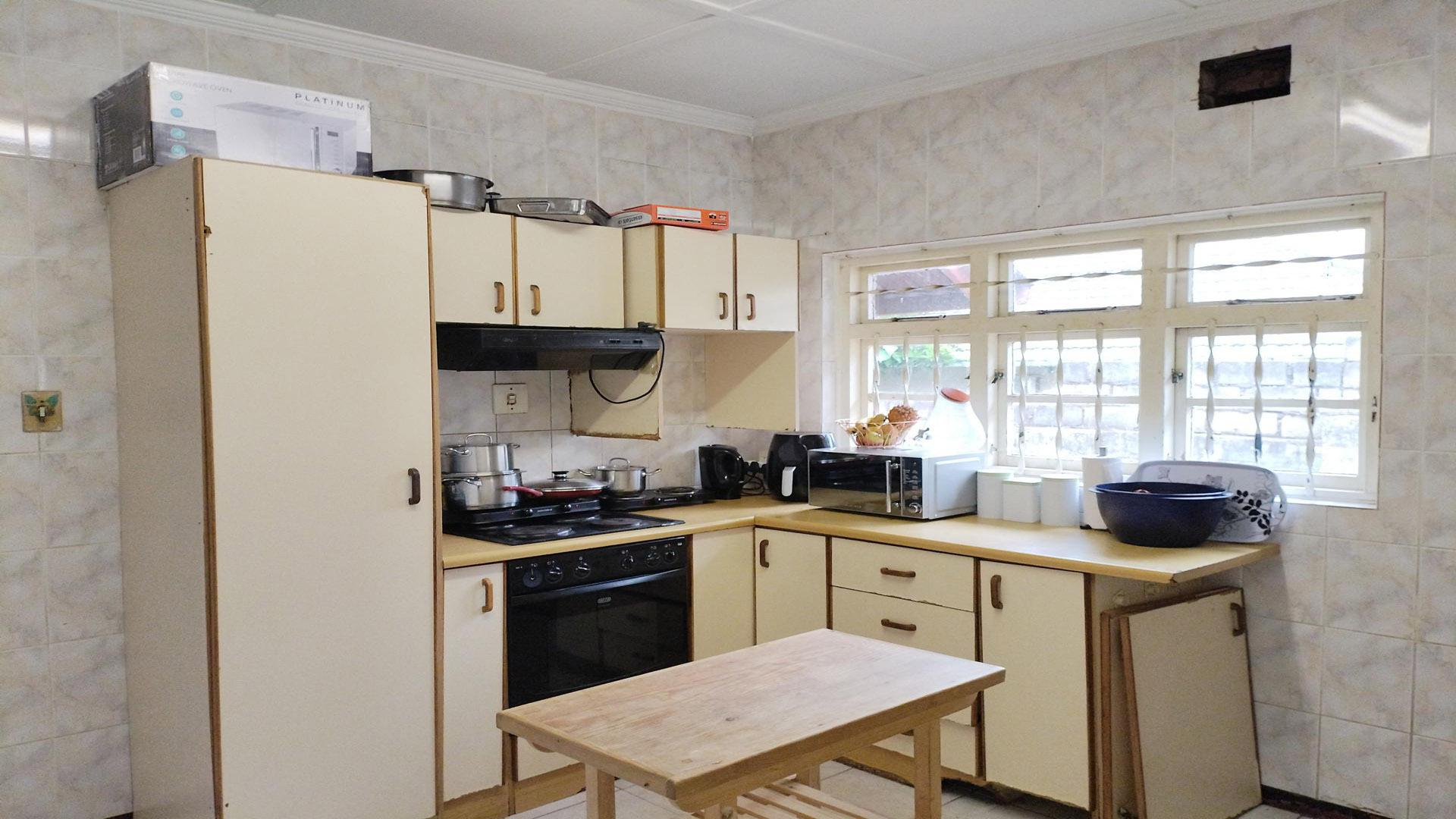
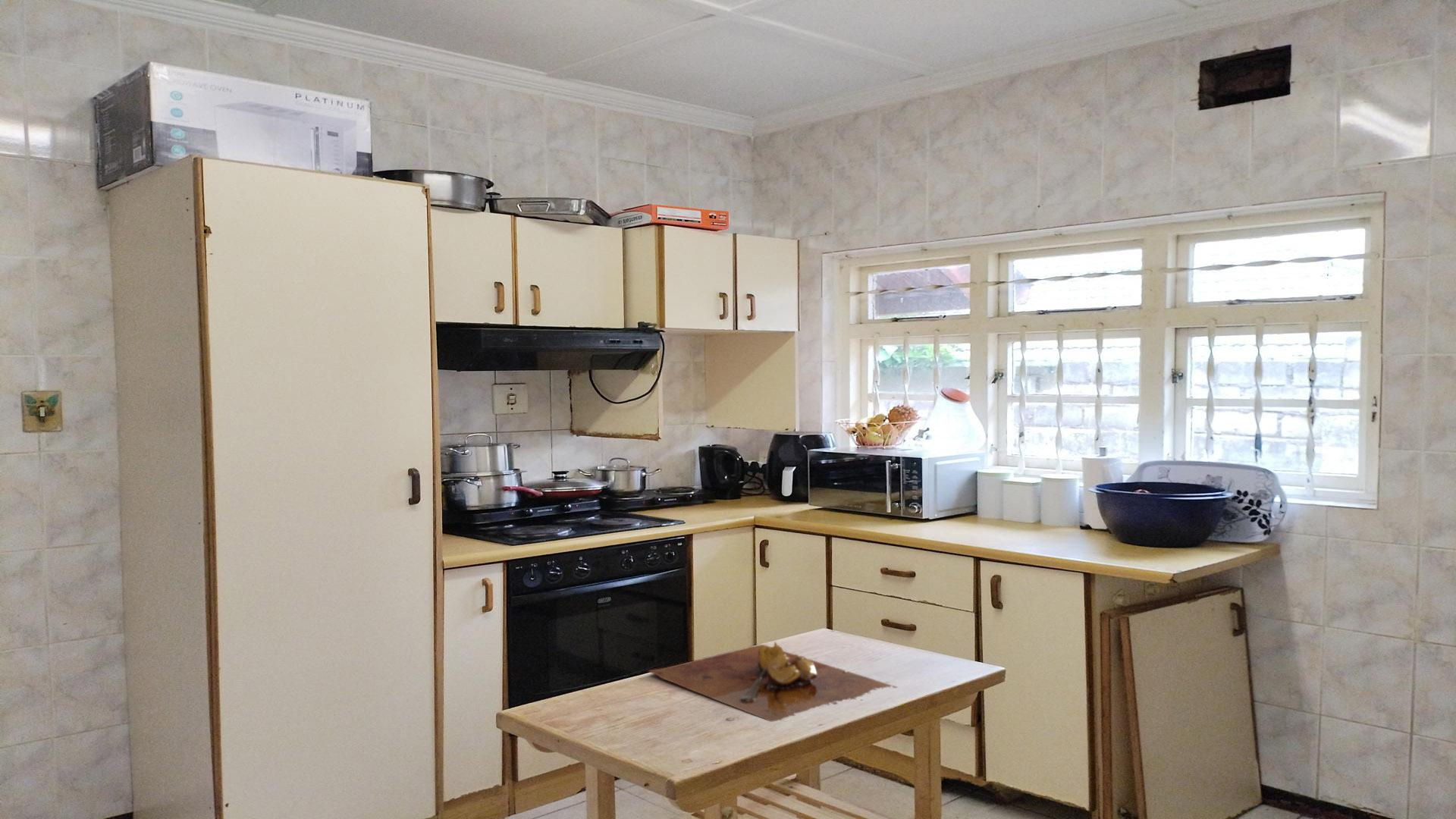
+ cutting board (776, 667)
